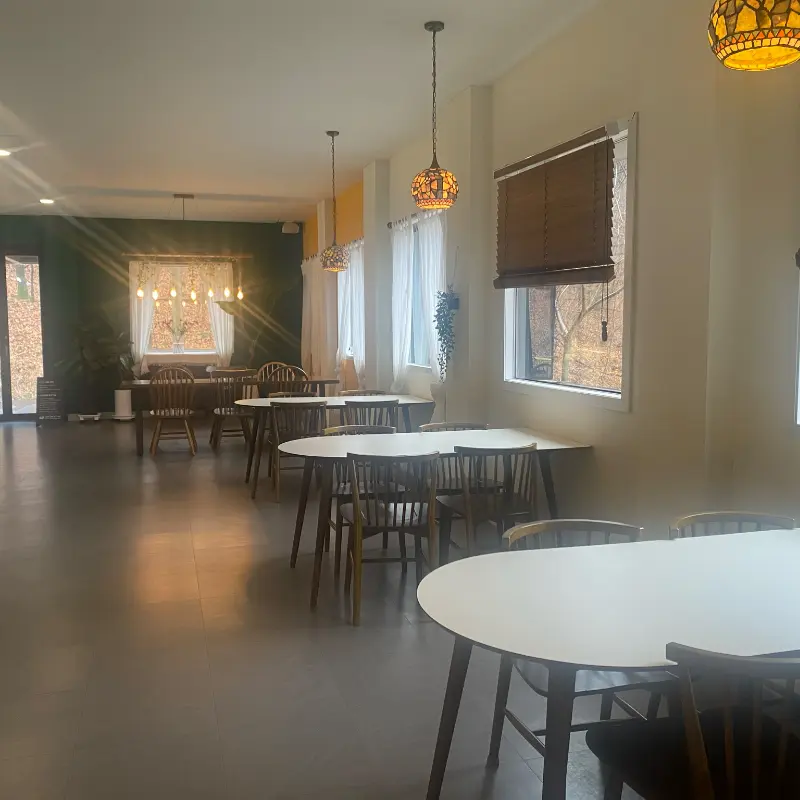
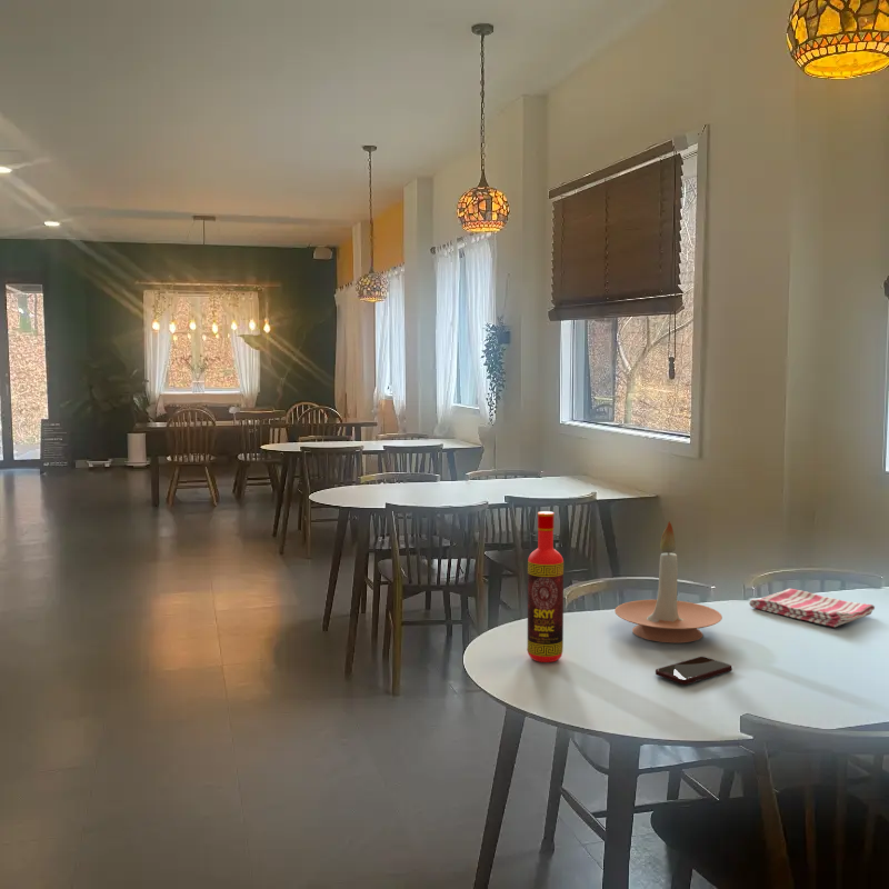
+ smartphone (693, 669)
+ dish towel (810, 603)
+ candle holder (668, 577)
+ bottle (545, 586)
